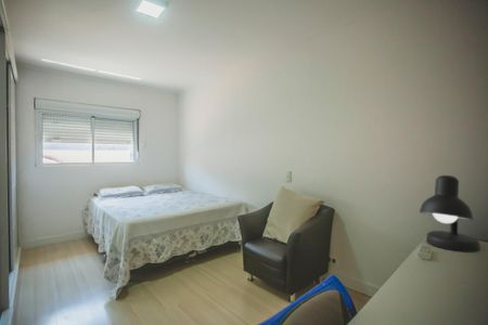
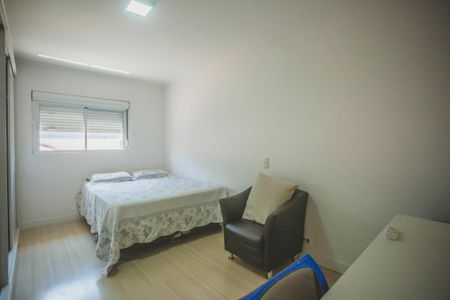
- desk lamp (449, 211)
